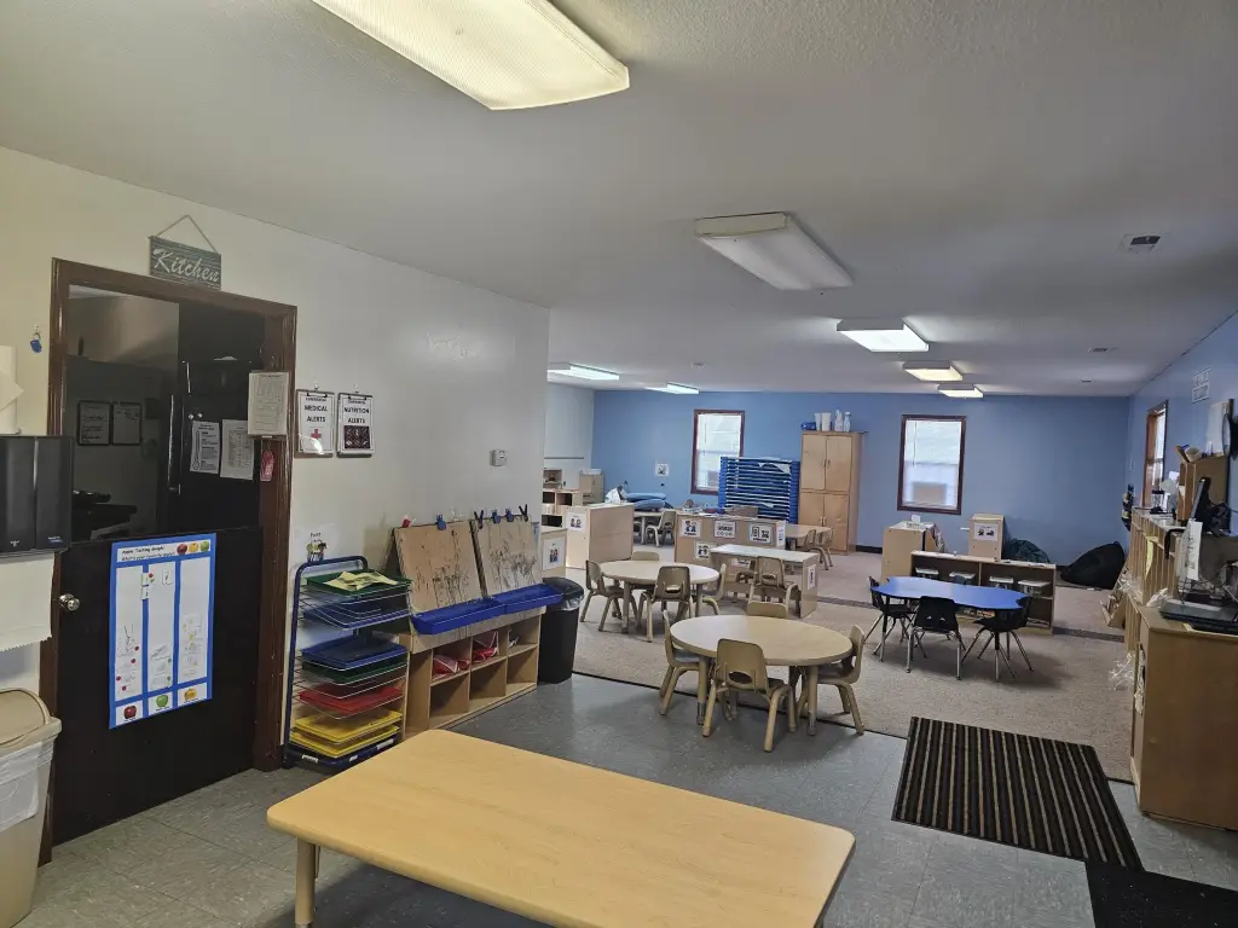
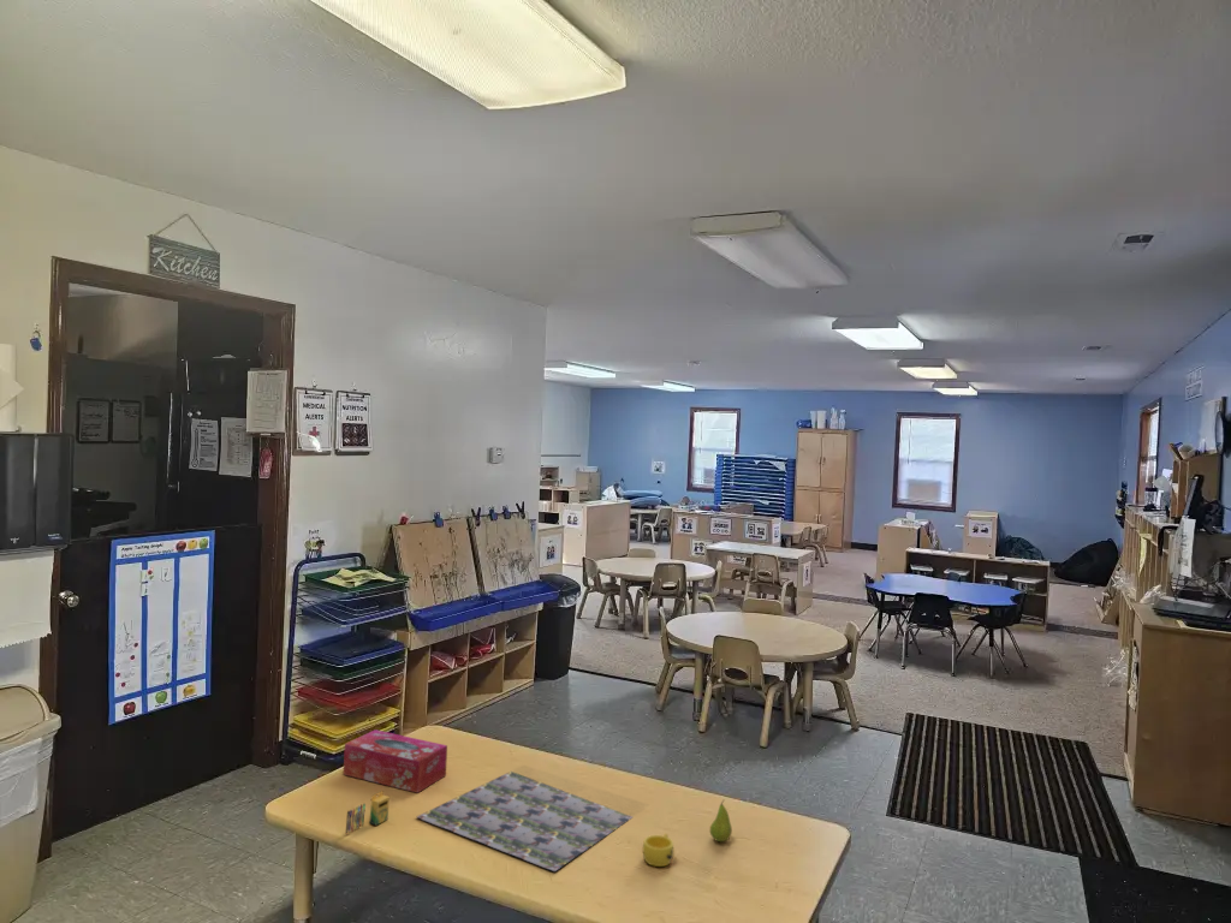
+ tissue box (396, 760)
+ cup (659, 848)
+ puzzle (536, 810)
+ fruit (721, 818)
+ crayon (370, 811)
